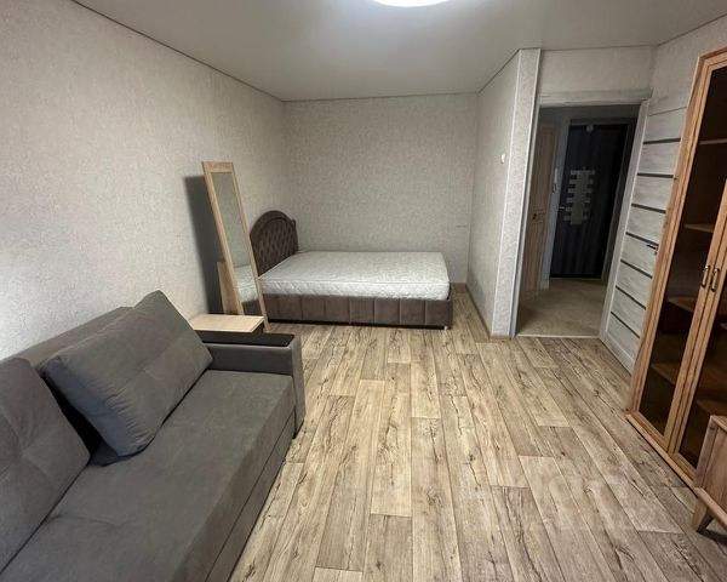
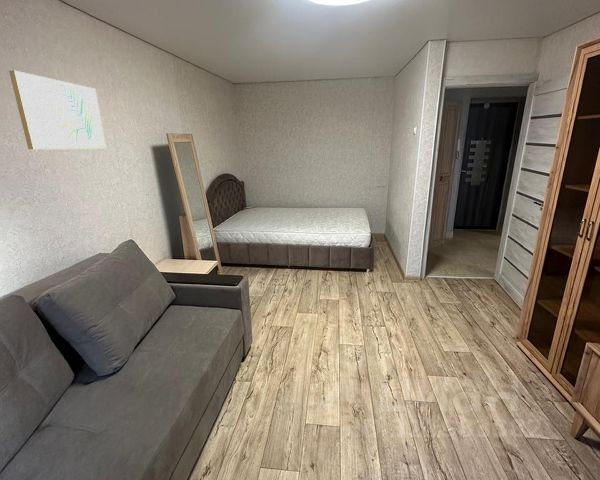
+ wall art (65, 115)
